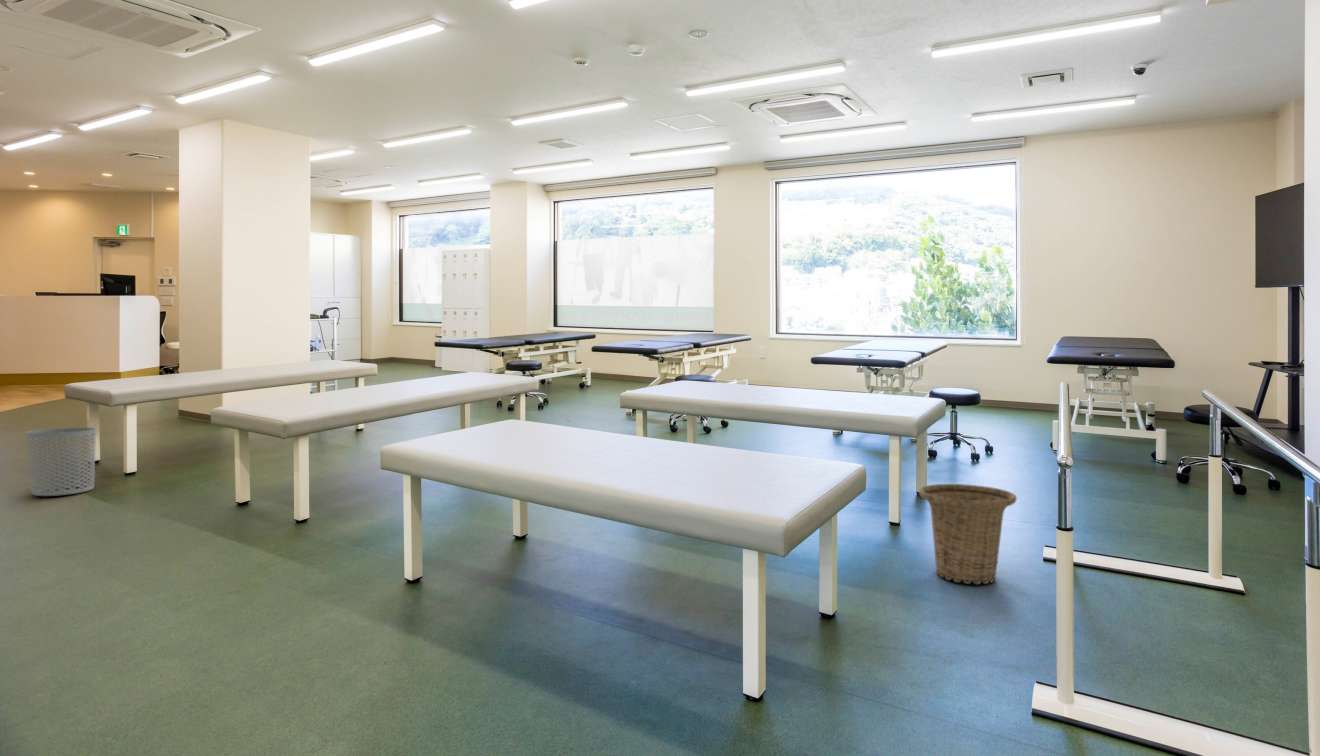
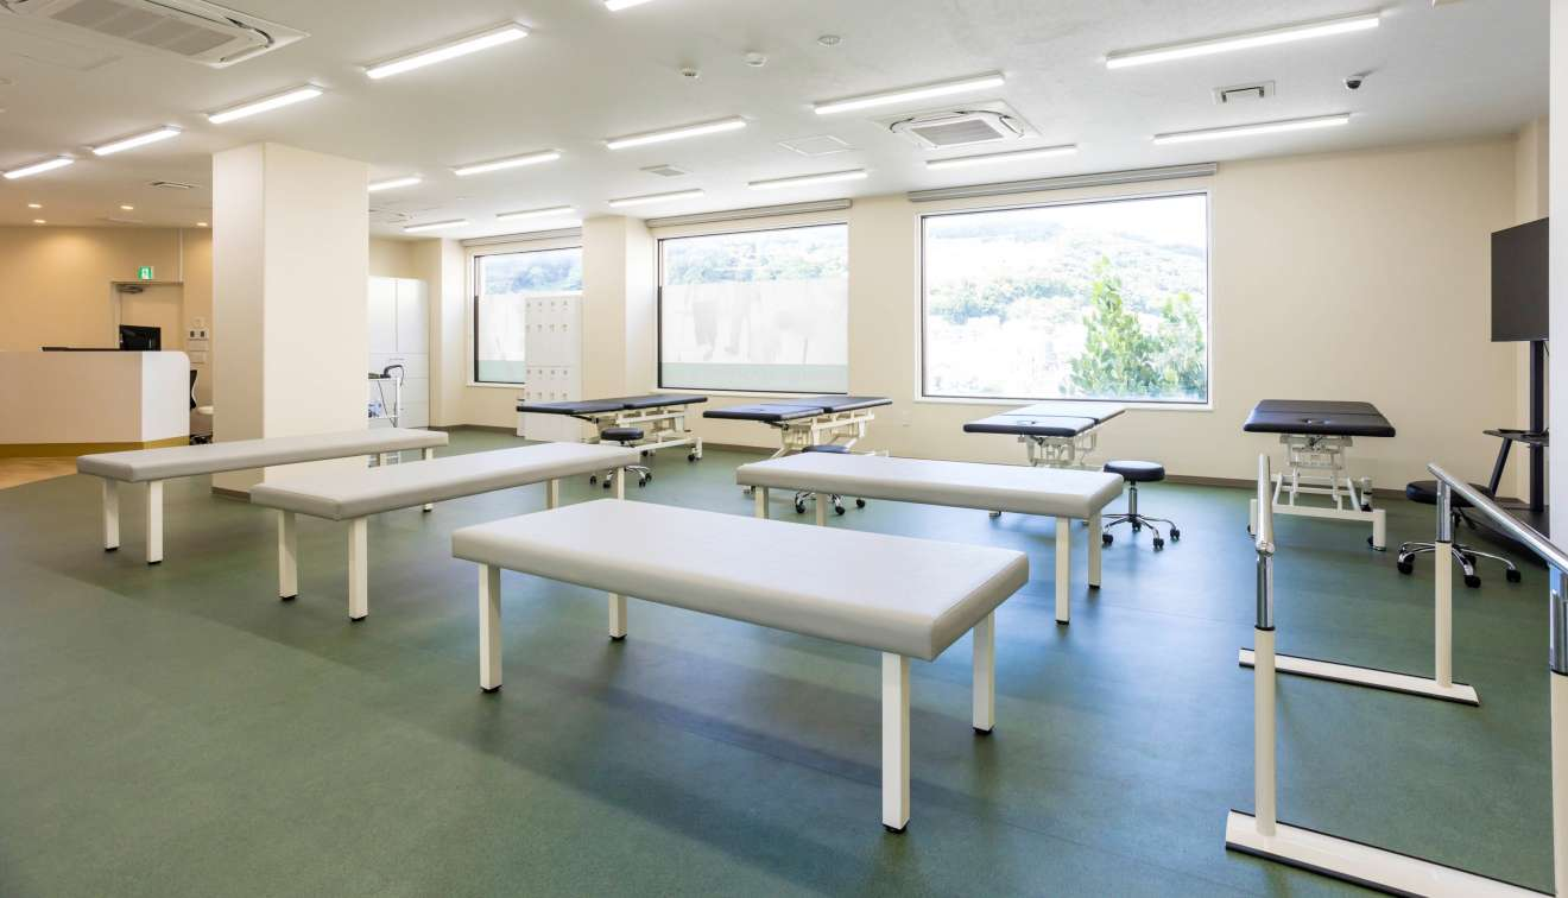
- basket (965, 533)
- waste bin (62, 461)
